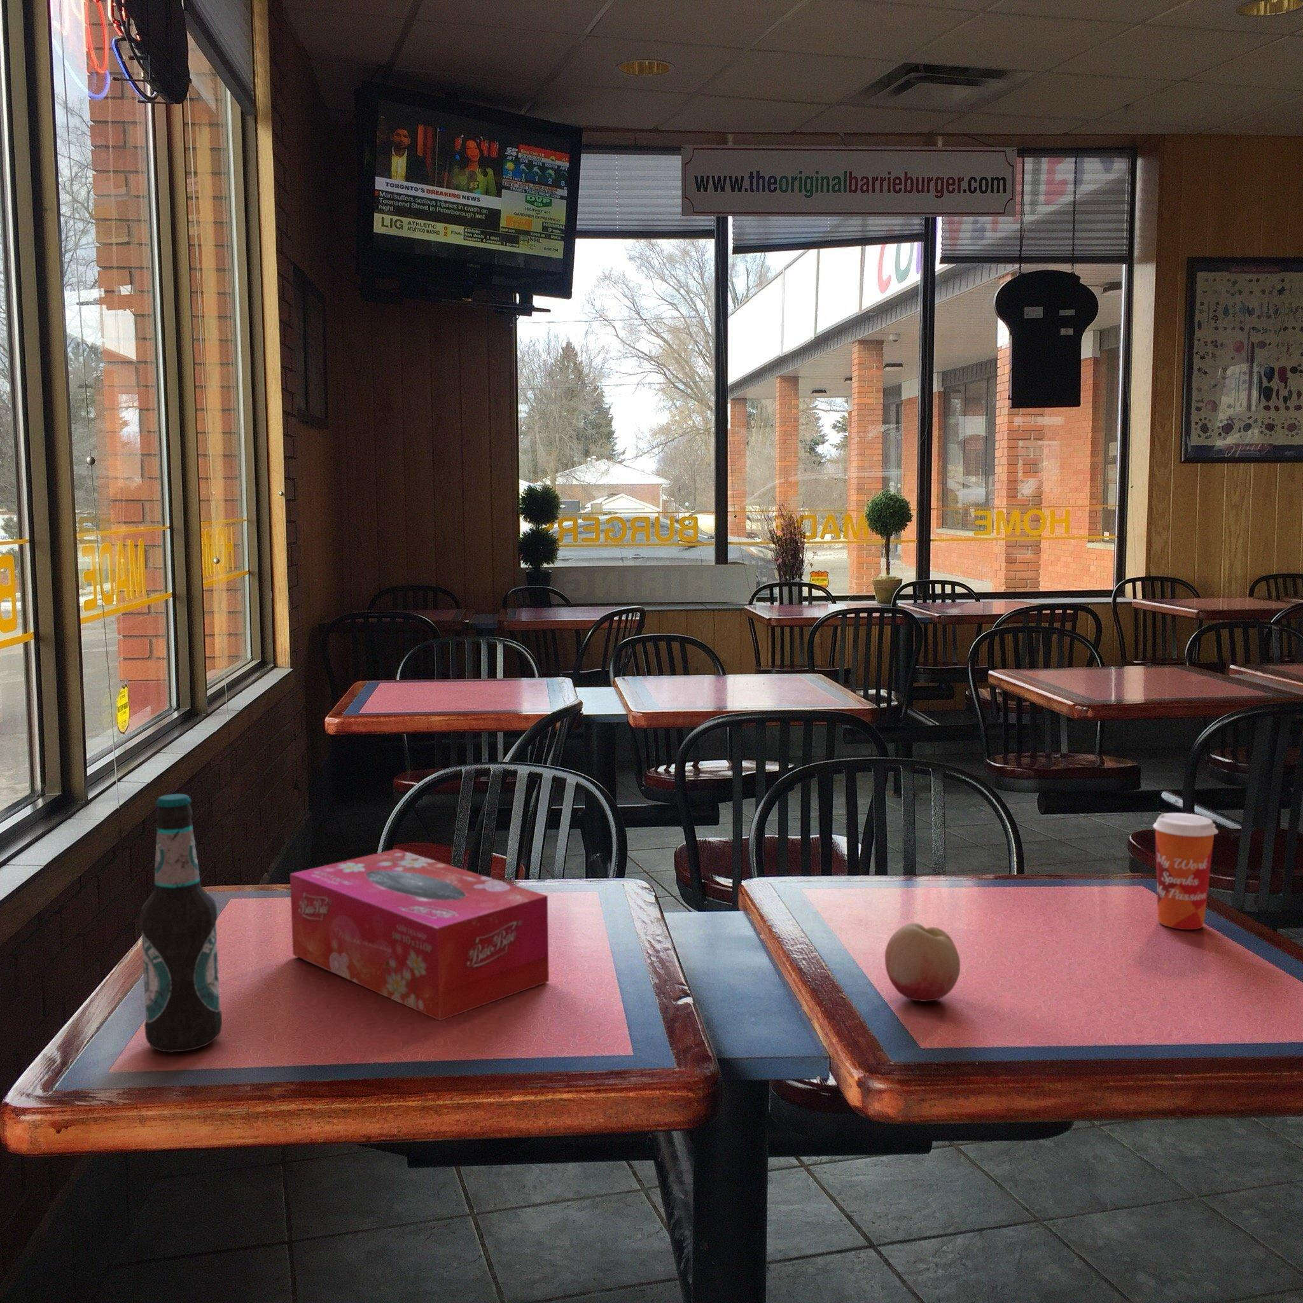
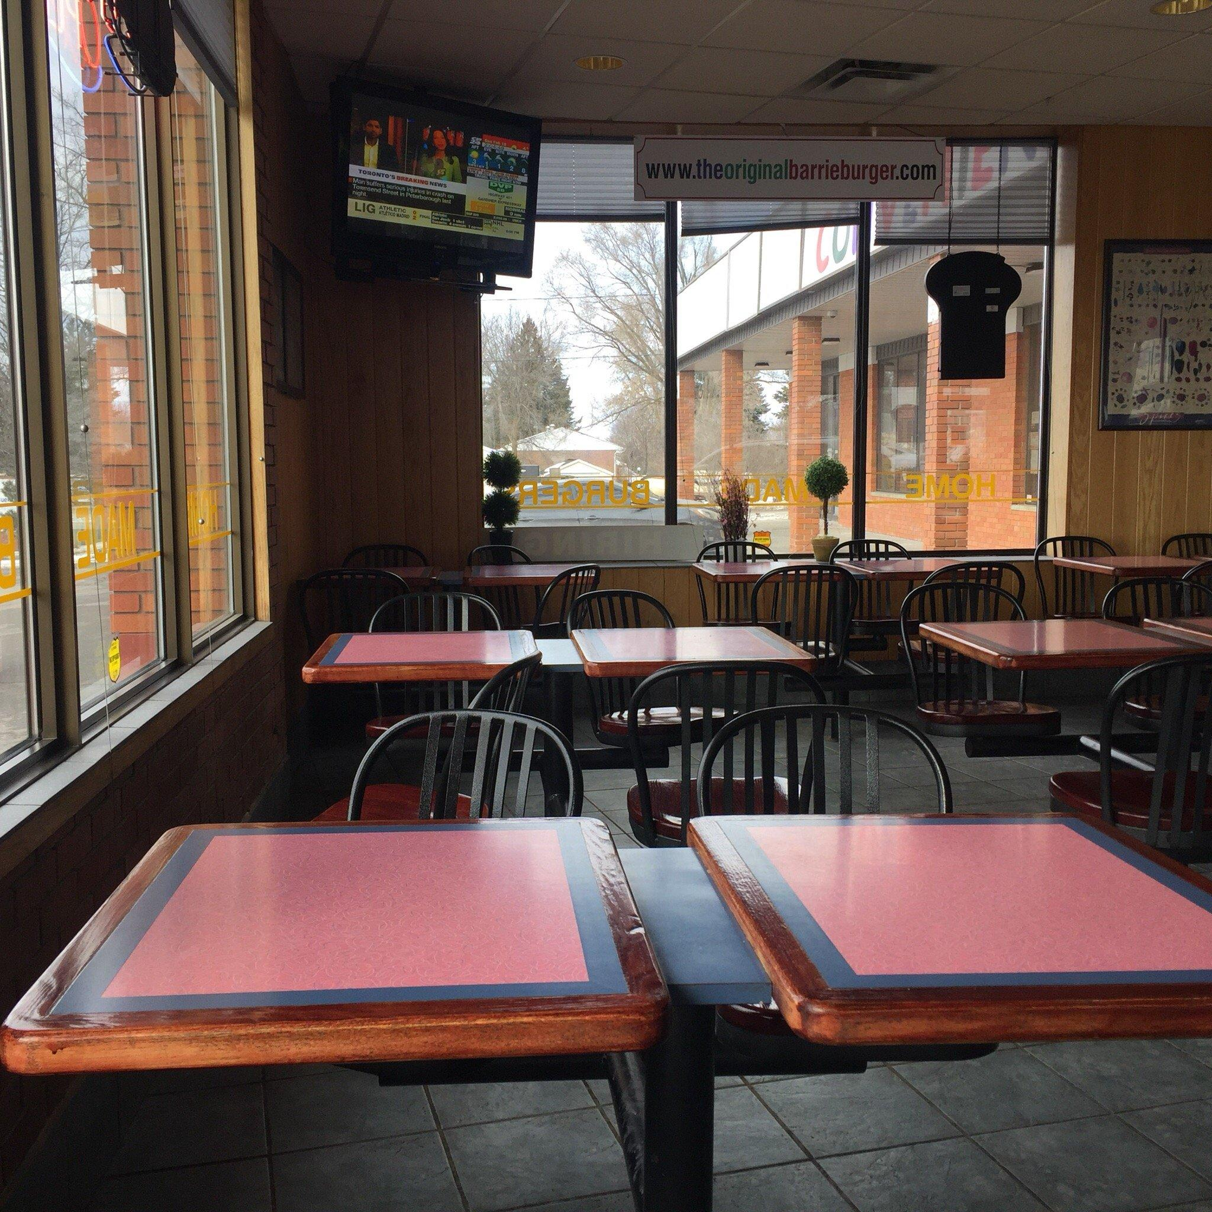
- paper cup (1184, 871)
- fruit (922, 962)
- bottle (179, 920)
- tissue box (415, 926)
